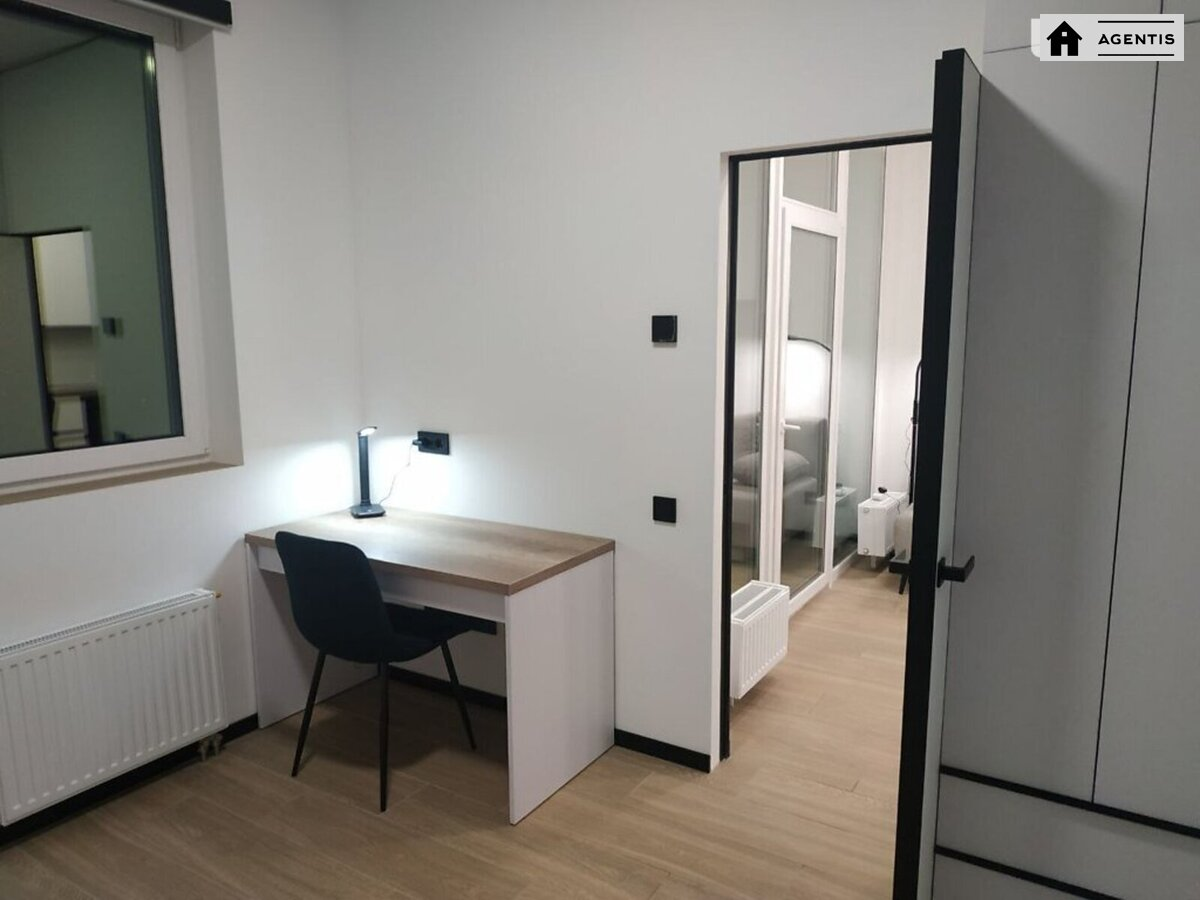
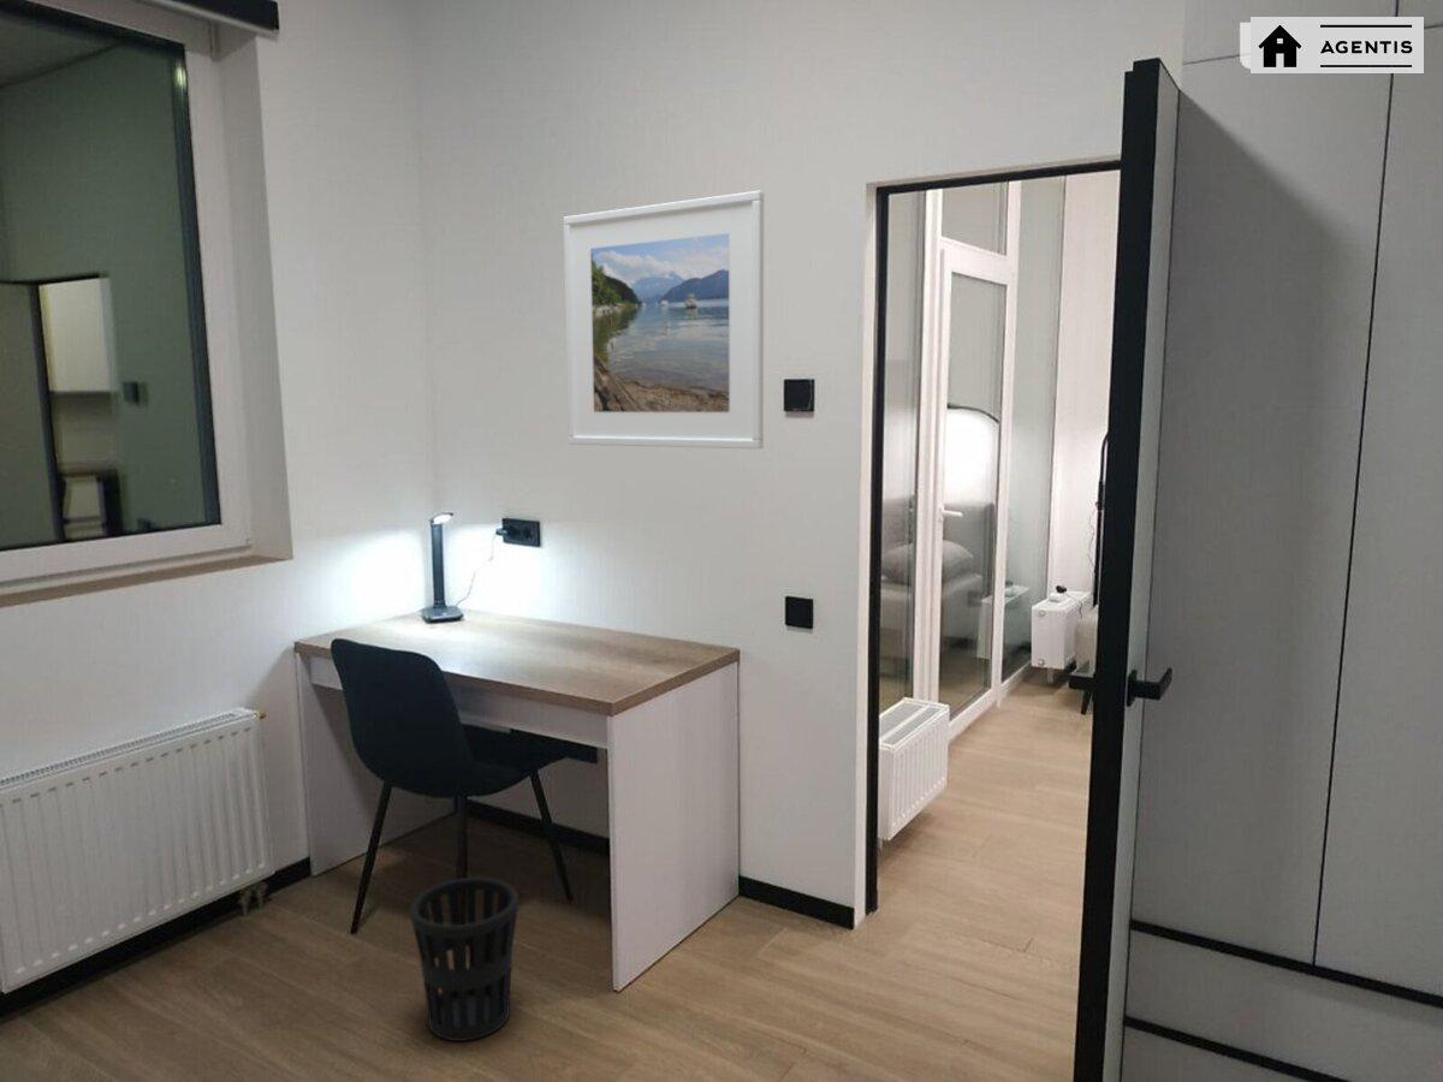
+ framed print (658, 327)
+ wastebasket (469, 958)
